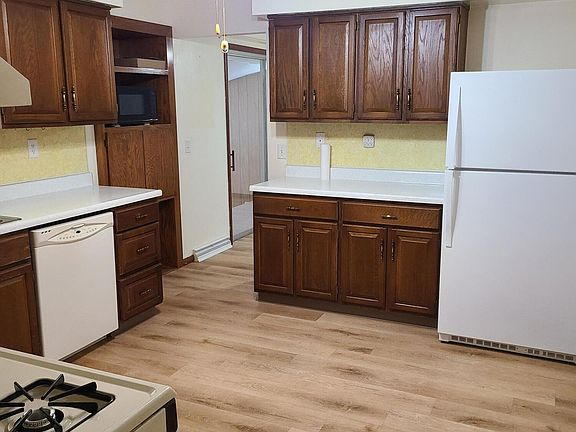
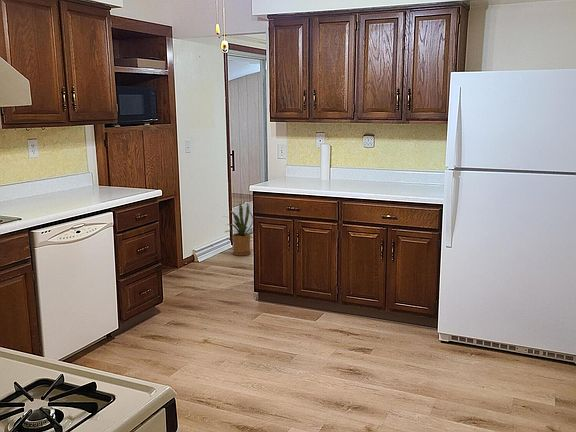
+ house plant (237, 229)
